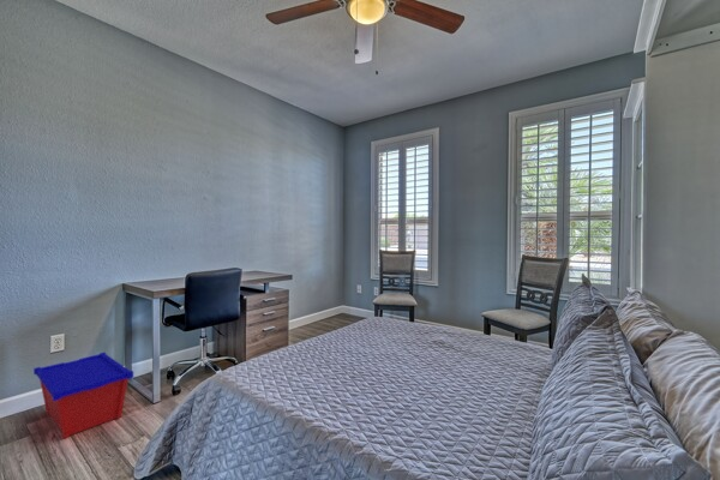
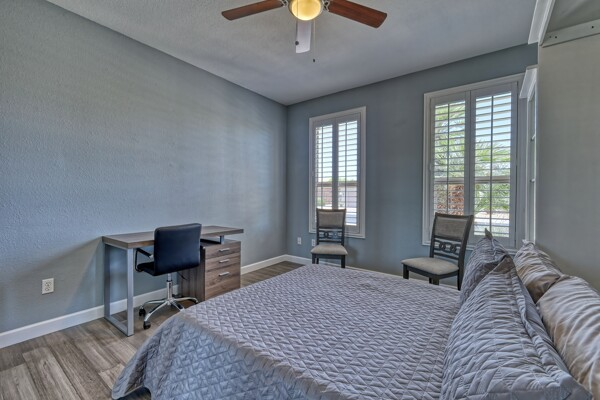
- storage bin (83, 392)
